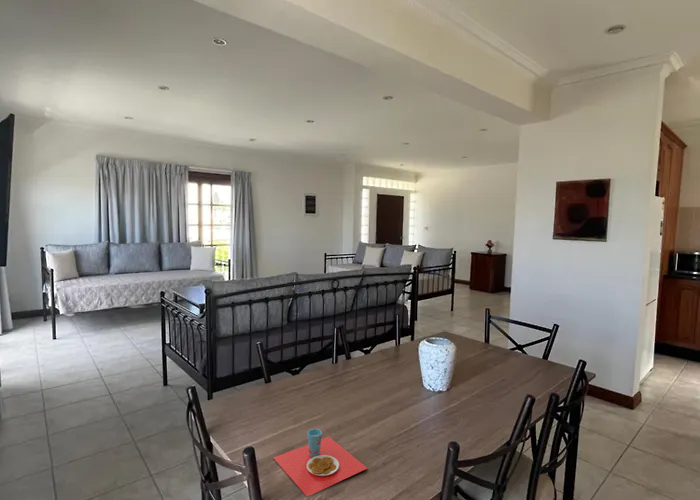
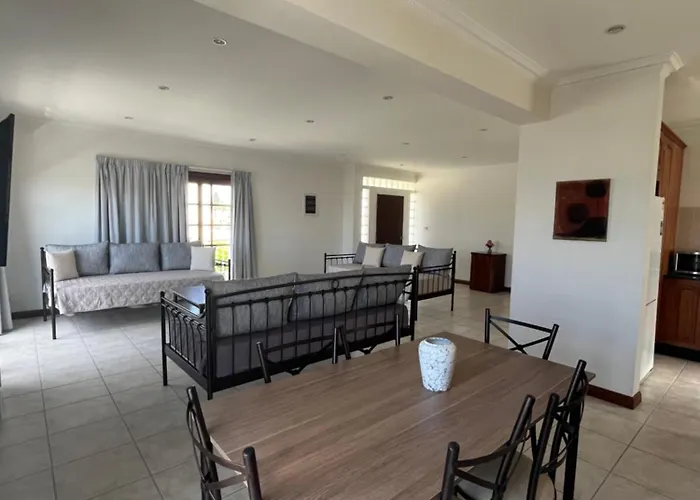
- placemat (319, 451)
